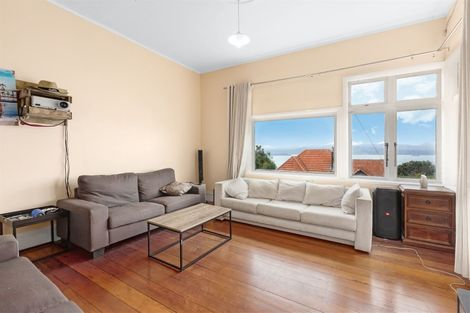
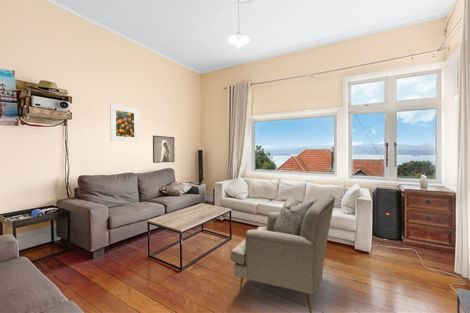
+ armchair (286, 239)
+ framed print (125, 124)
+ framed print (164, 149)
